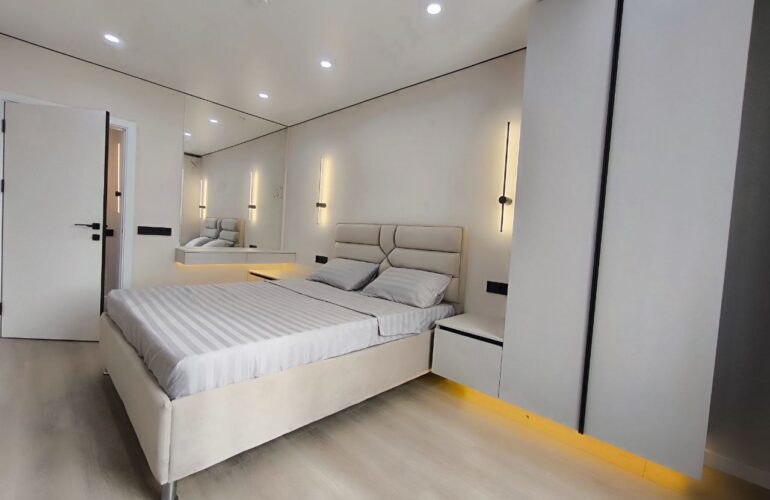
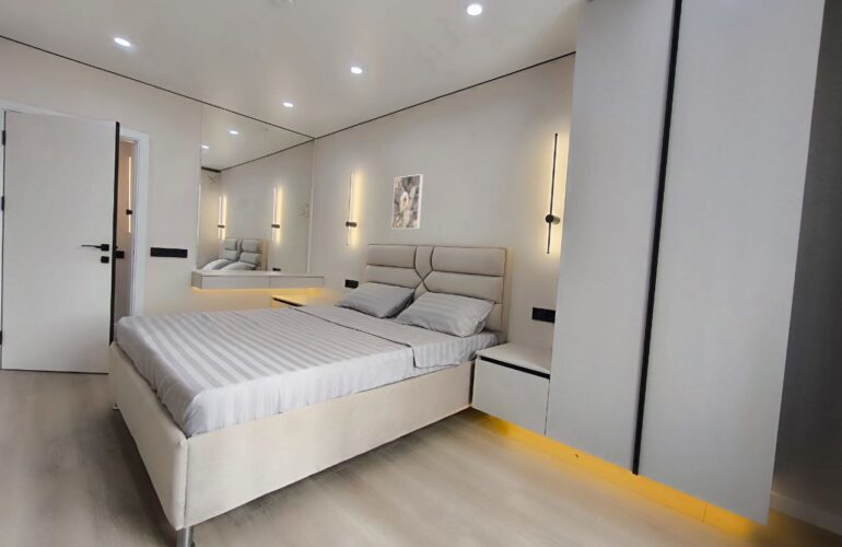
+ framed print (407, 202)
